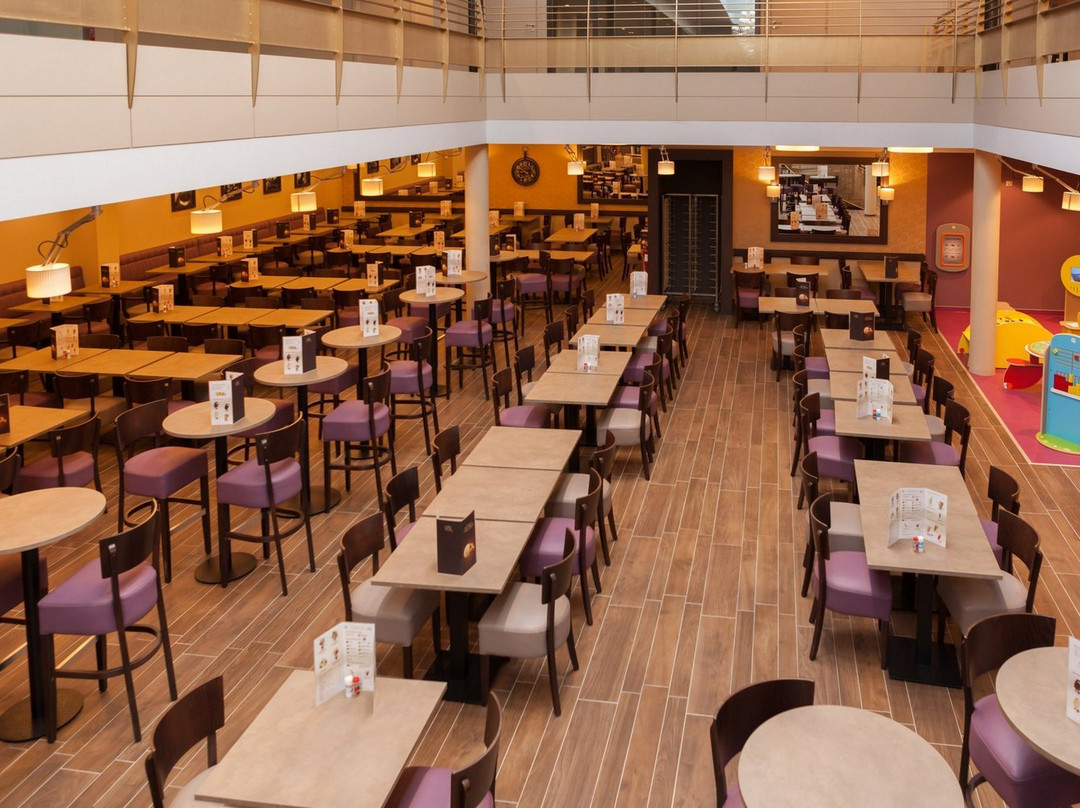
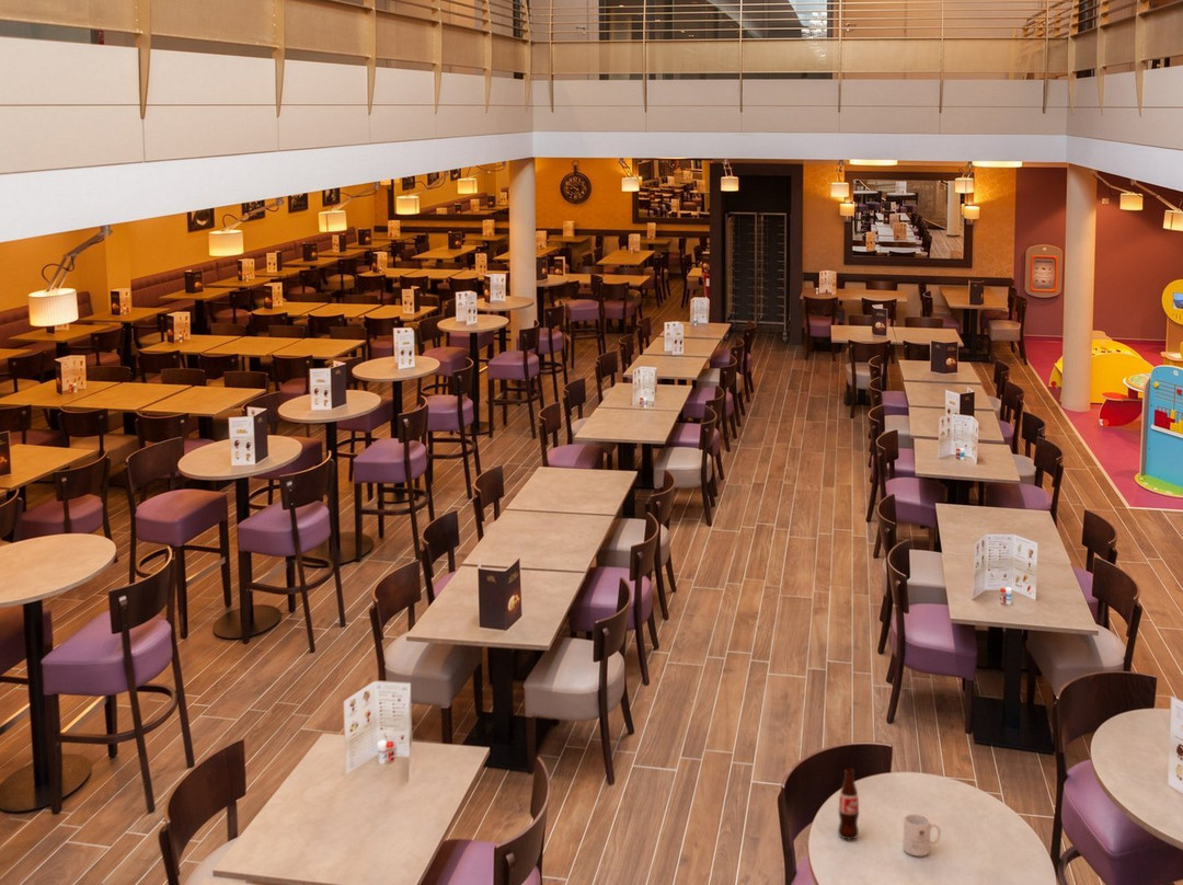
+ bottle (849, 803)
+ mug (921, 835)
